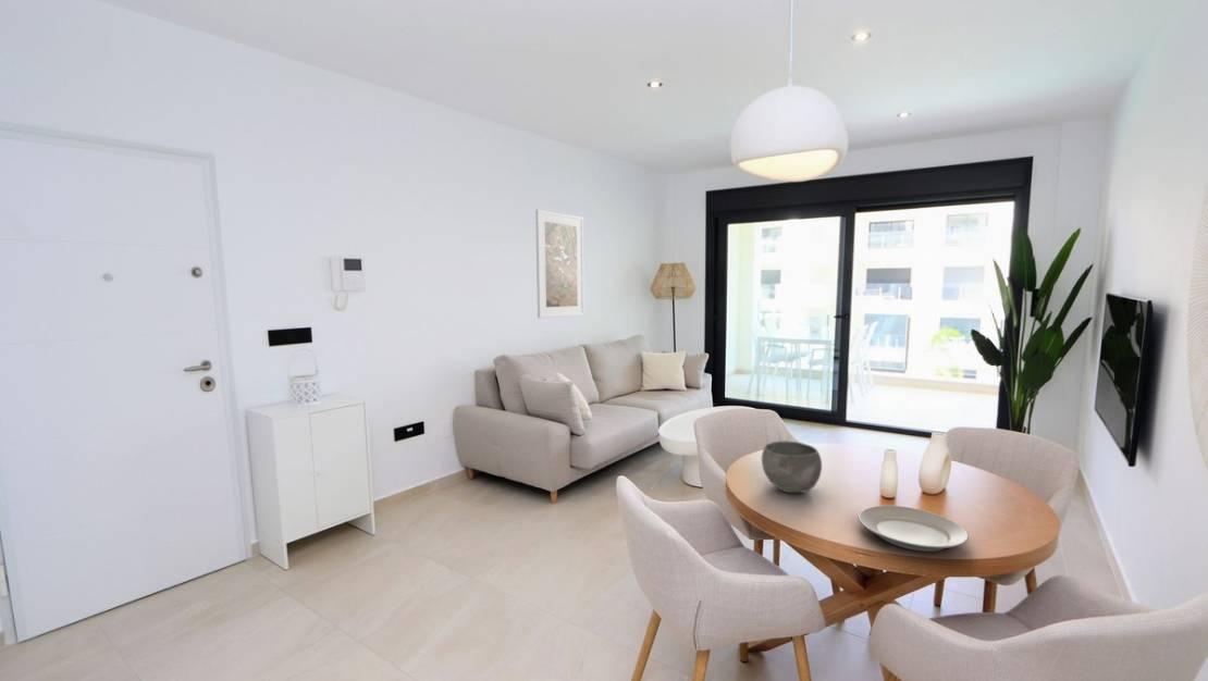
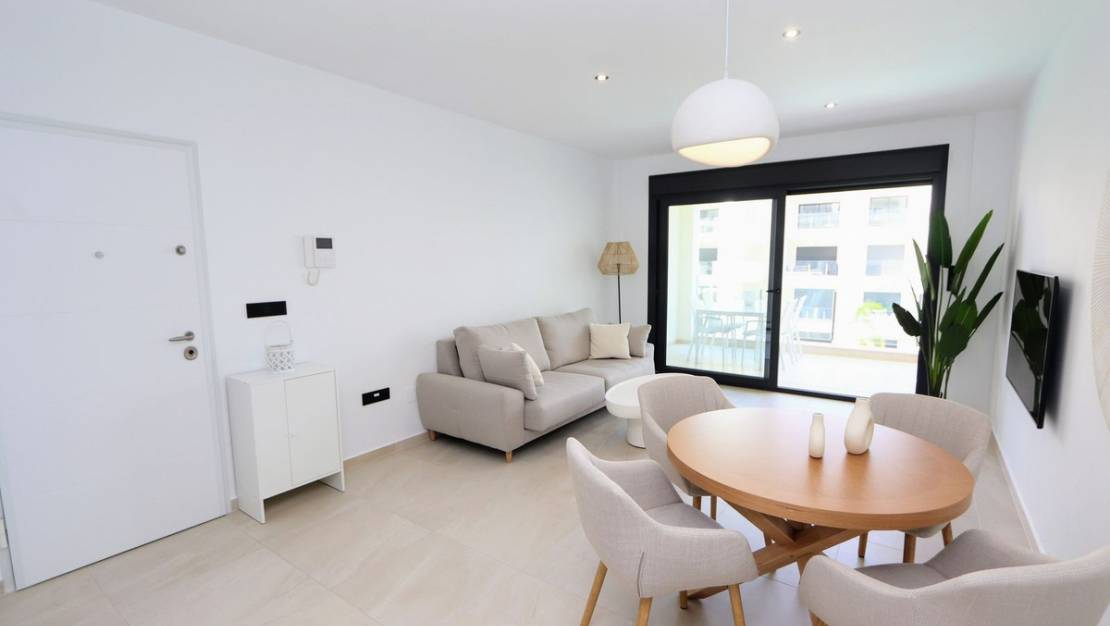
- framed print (560, 265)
- plate (910, 530)
- bowl (790, 469)
